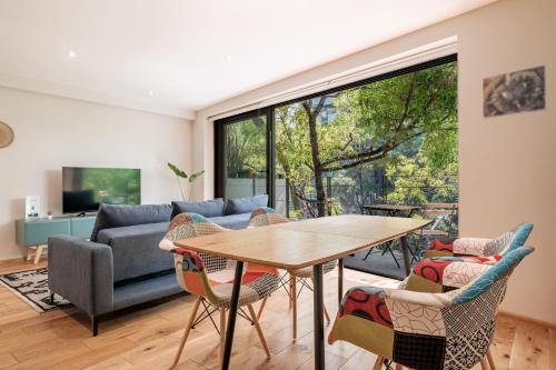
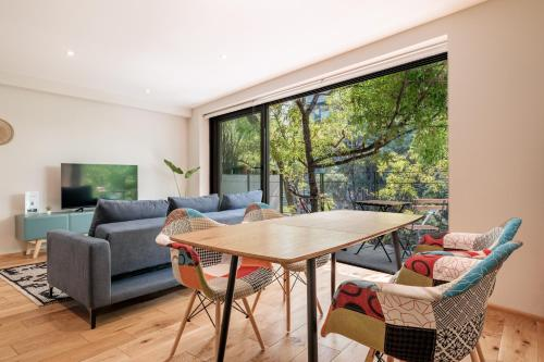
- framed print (513, 92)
